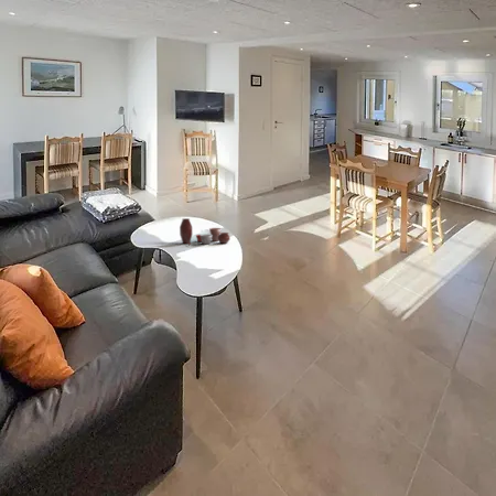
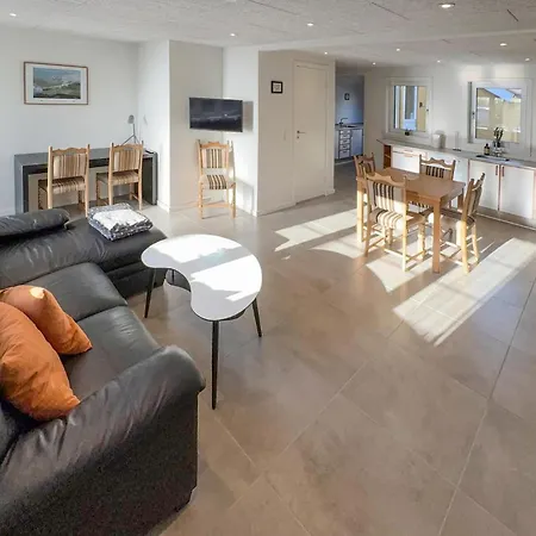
- pottery set (204, 235)
